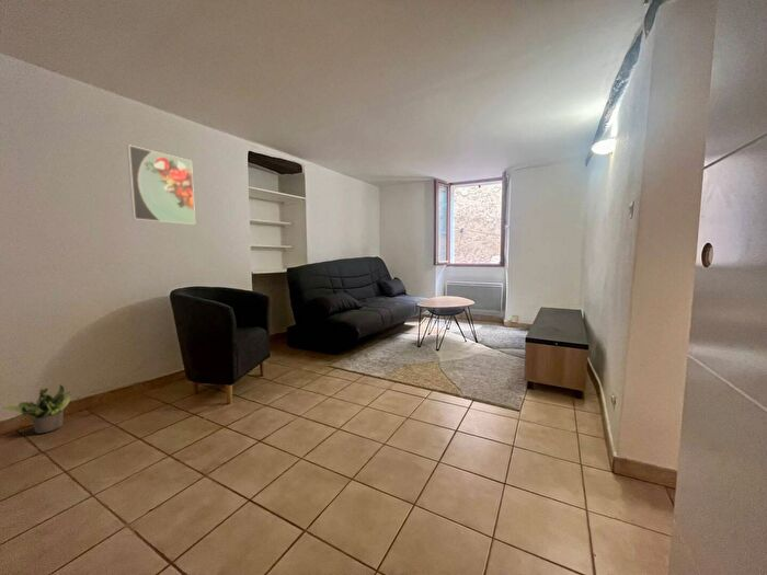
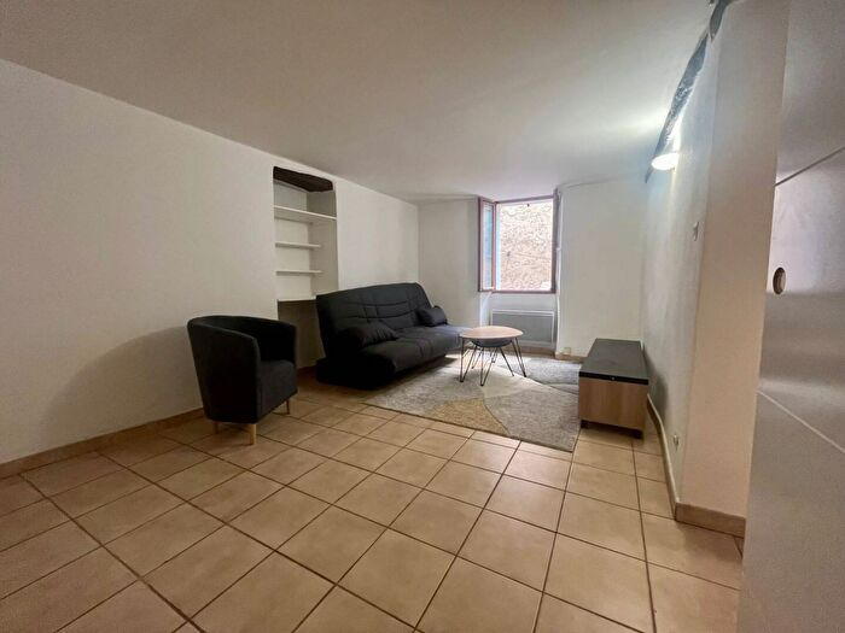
- potted plant (38, 409)
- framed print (163, 187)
